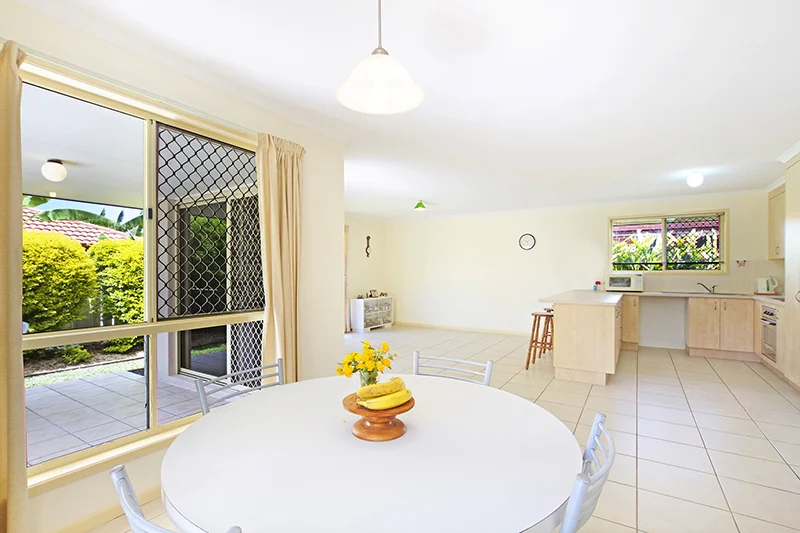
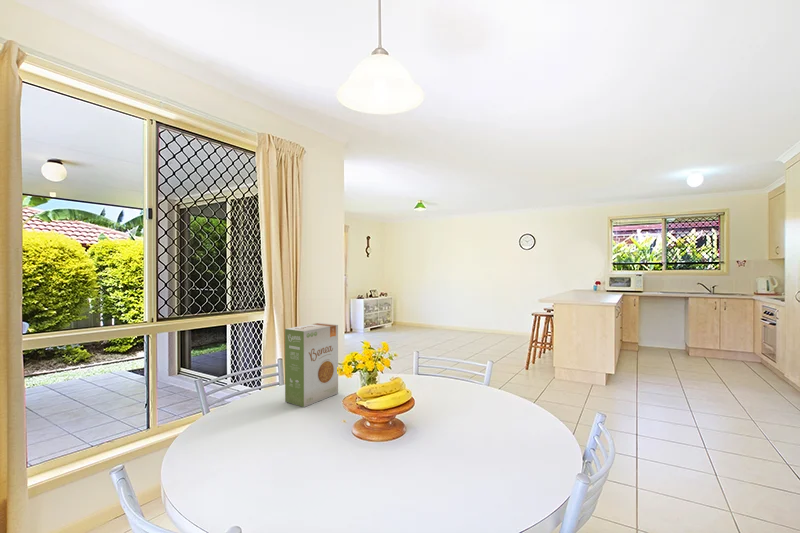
+ food box (312, 362)
